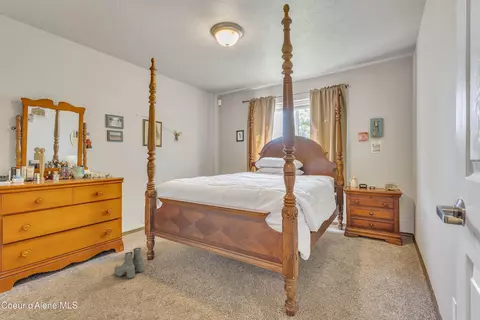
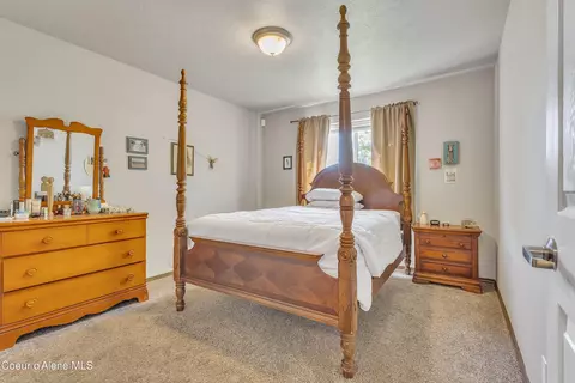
- boots (129, 261)
